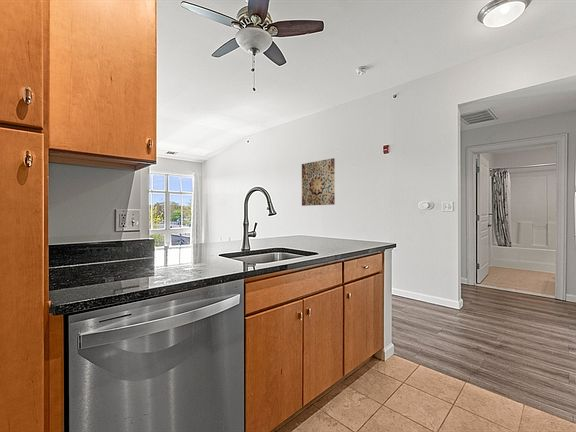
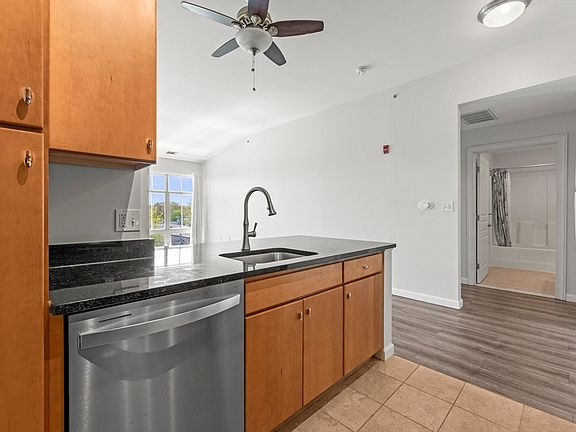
- wall art (317, 183)
